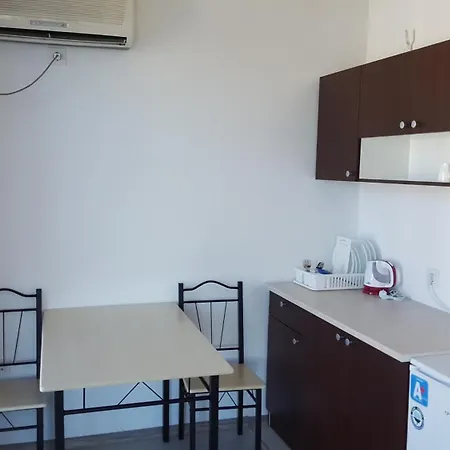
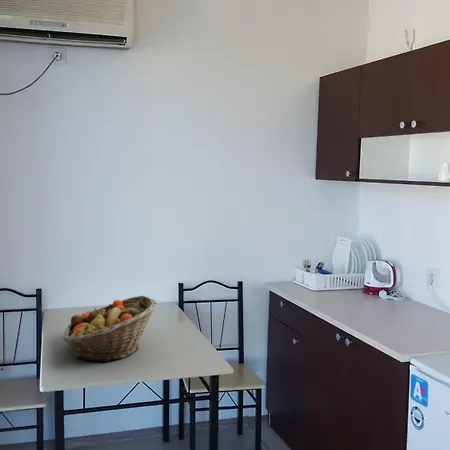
+ fruit basket (110, 325)
